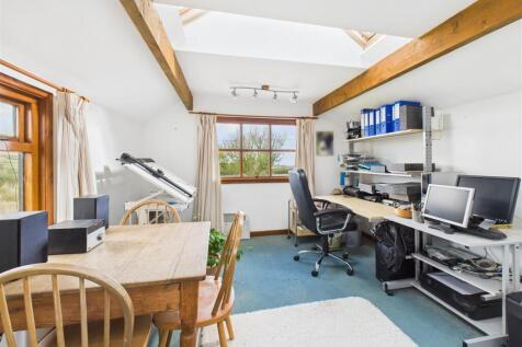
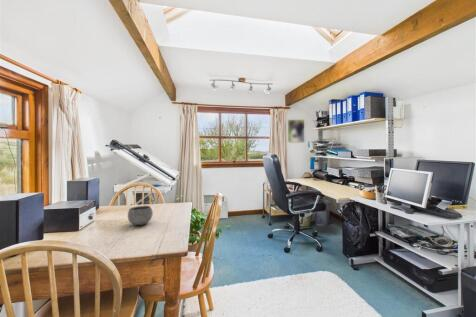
+ bowl (140, 215)
